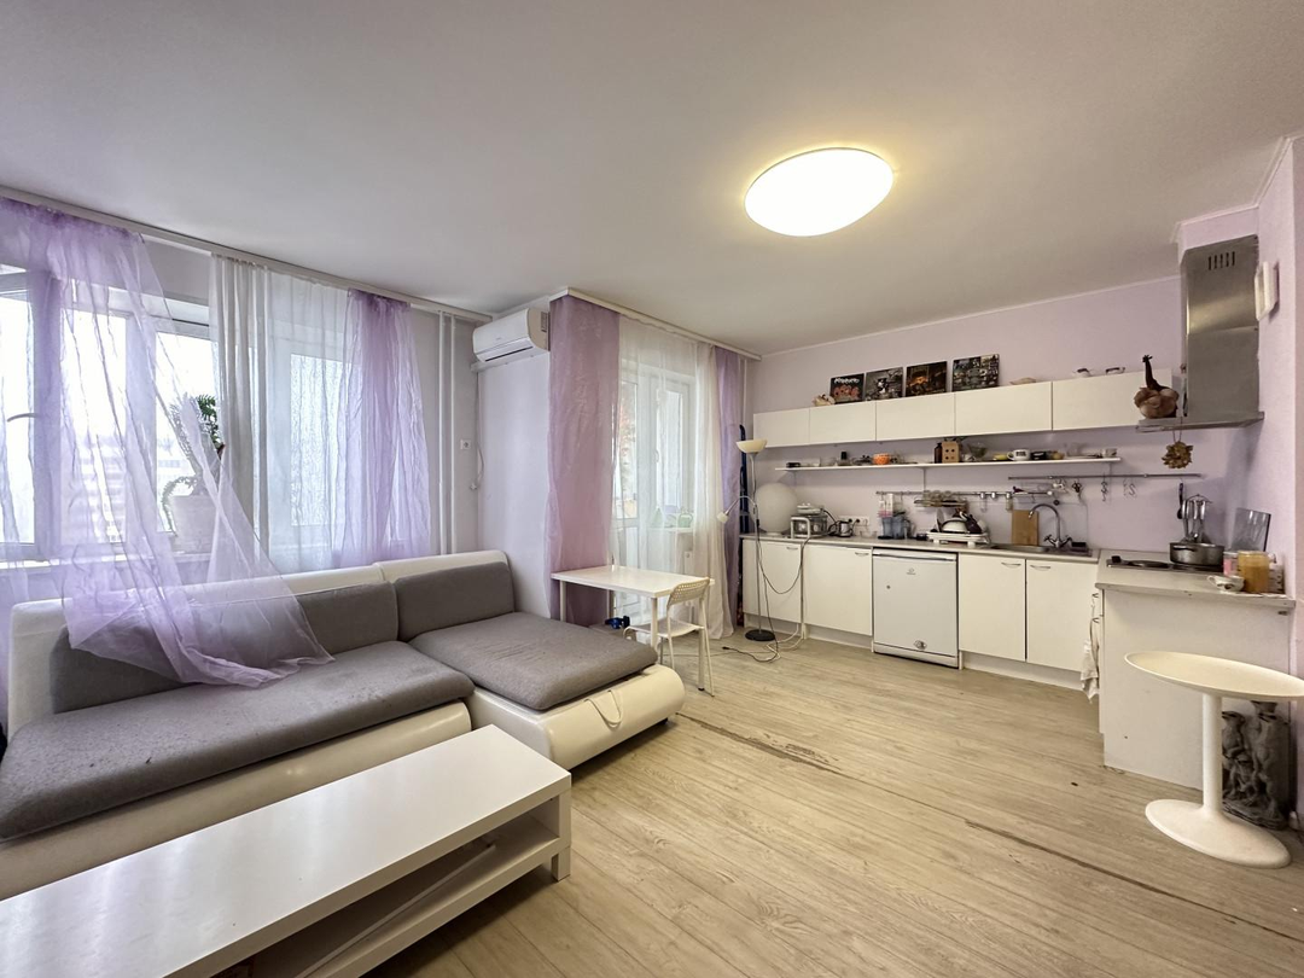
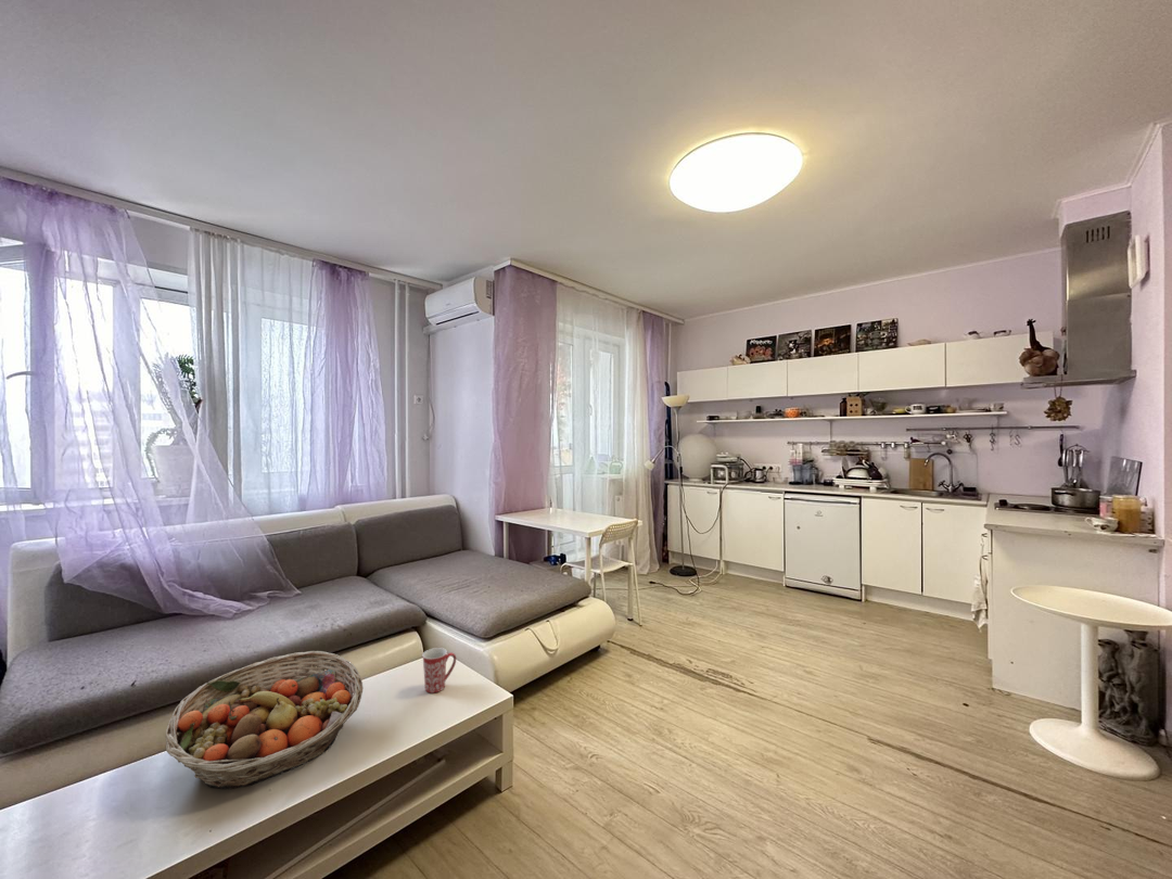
+ fruit basket (273, 714)
+ mug (440, 668)
